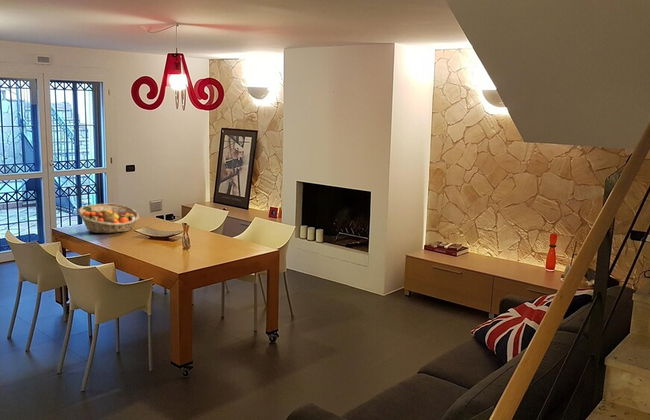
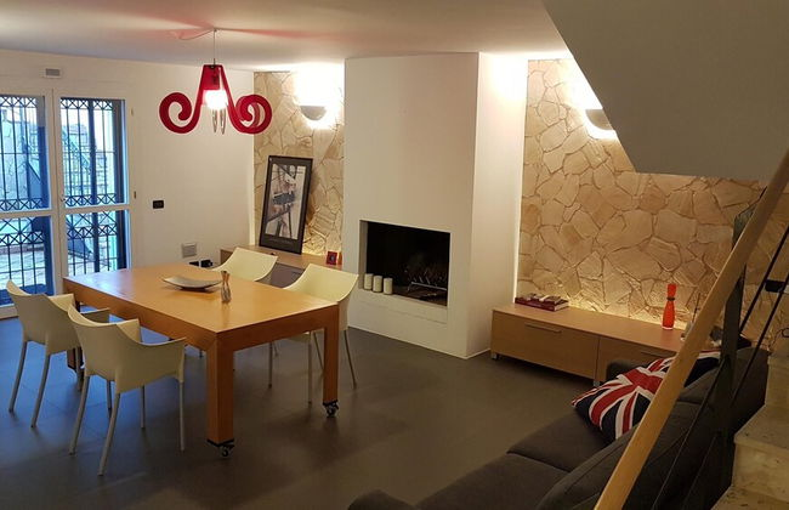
- fruit basket (109, 218)
